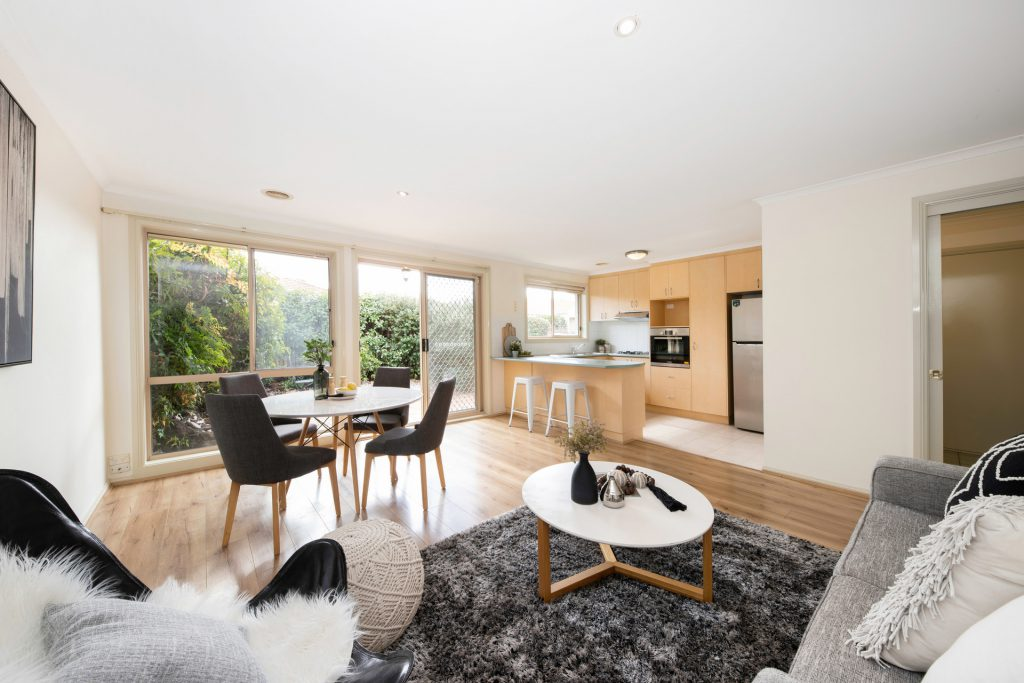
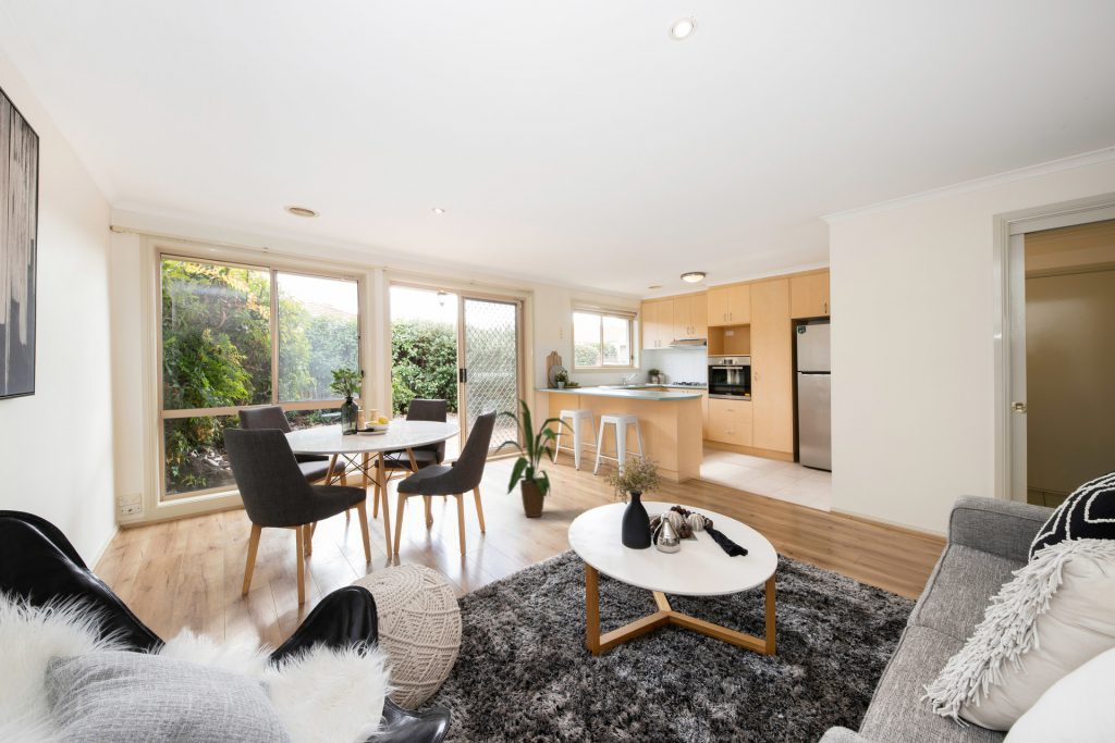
+ house plant (531, 458)
